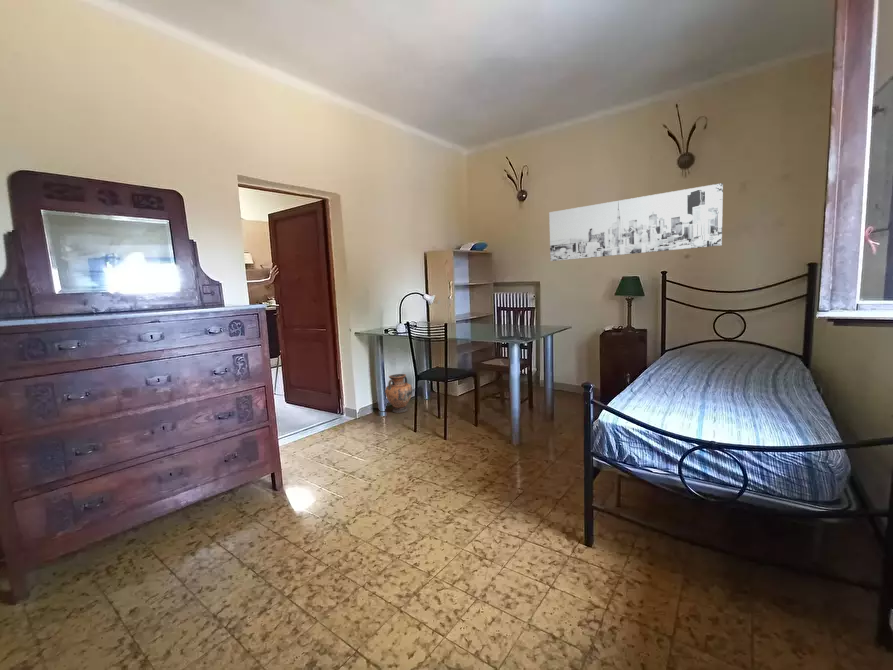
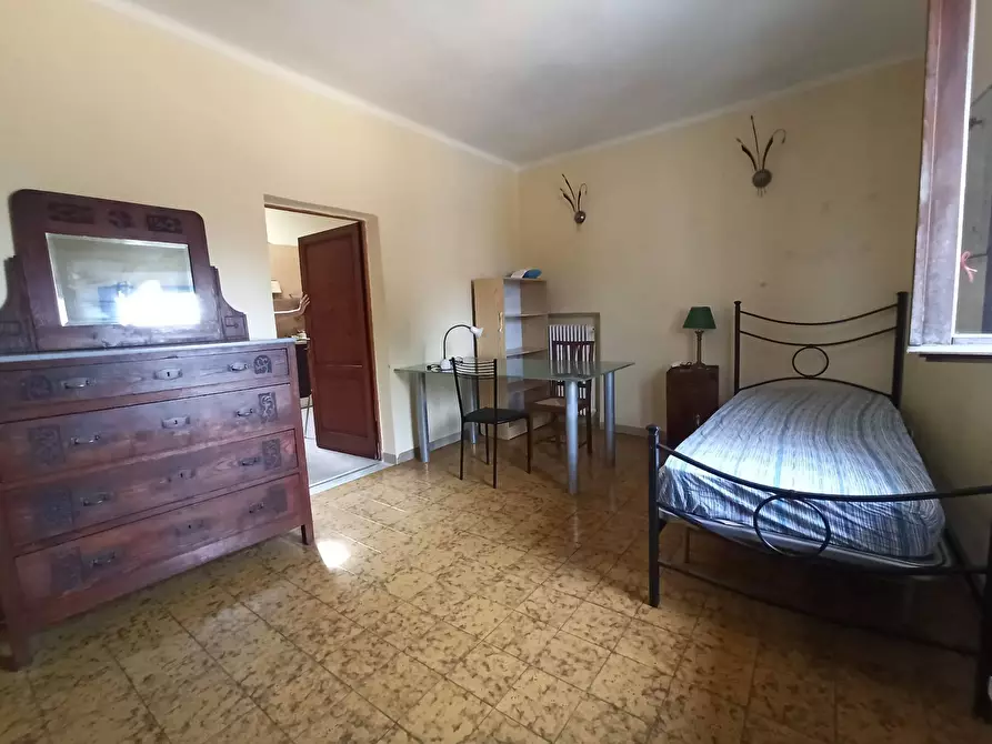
- vase (398, 393)
- wall art (626, 227)
